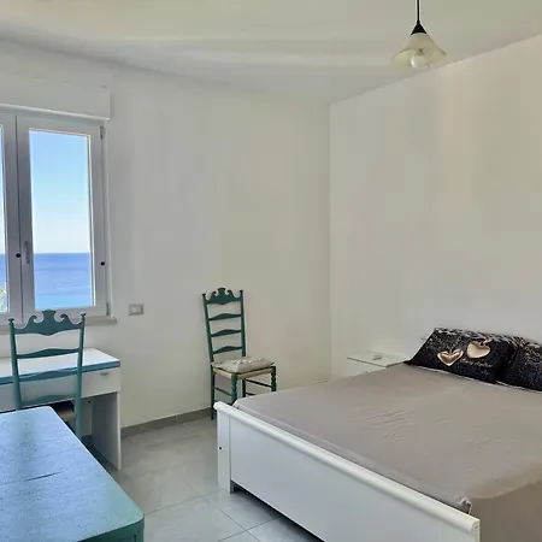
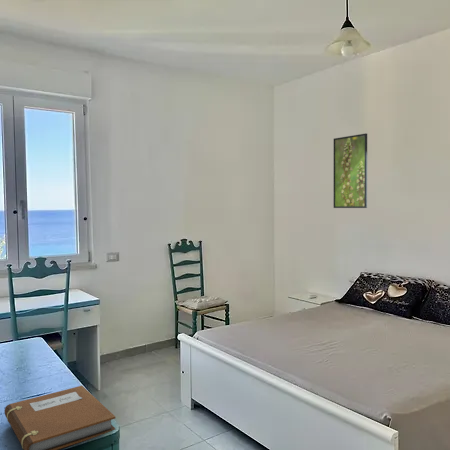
+ notebook (57, 416)
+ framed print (349, 172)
